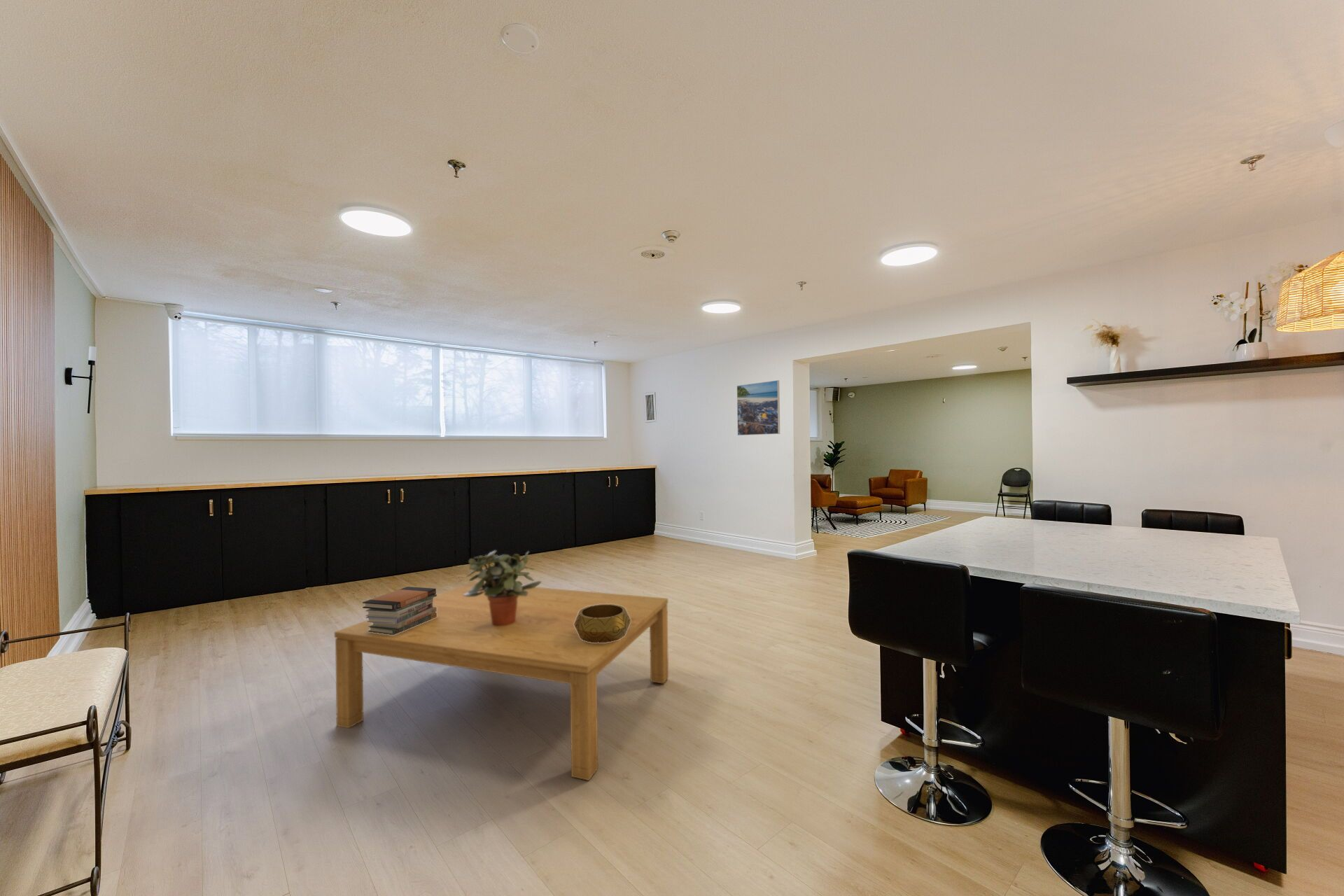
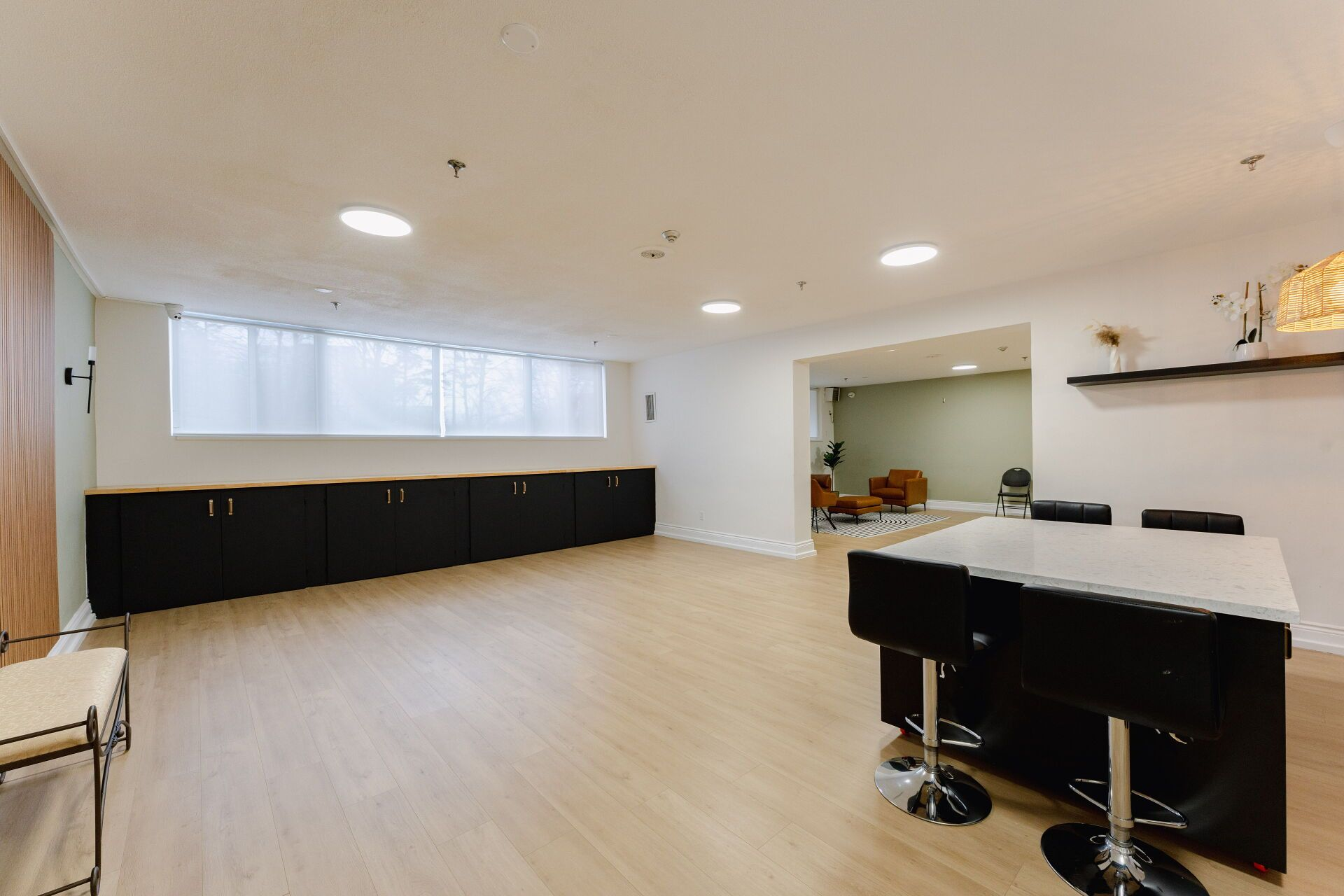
- book stack (401, 609)
- decorative bowl (602, 622)
- potted plant (504, 584)
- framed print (757, 409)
- coffee table (516, 657)
